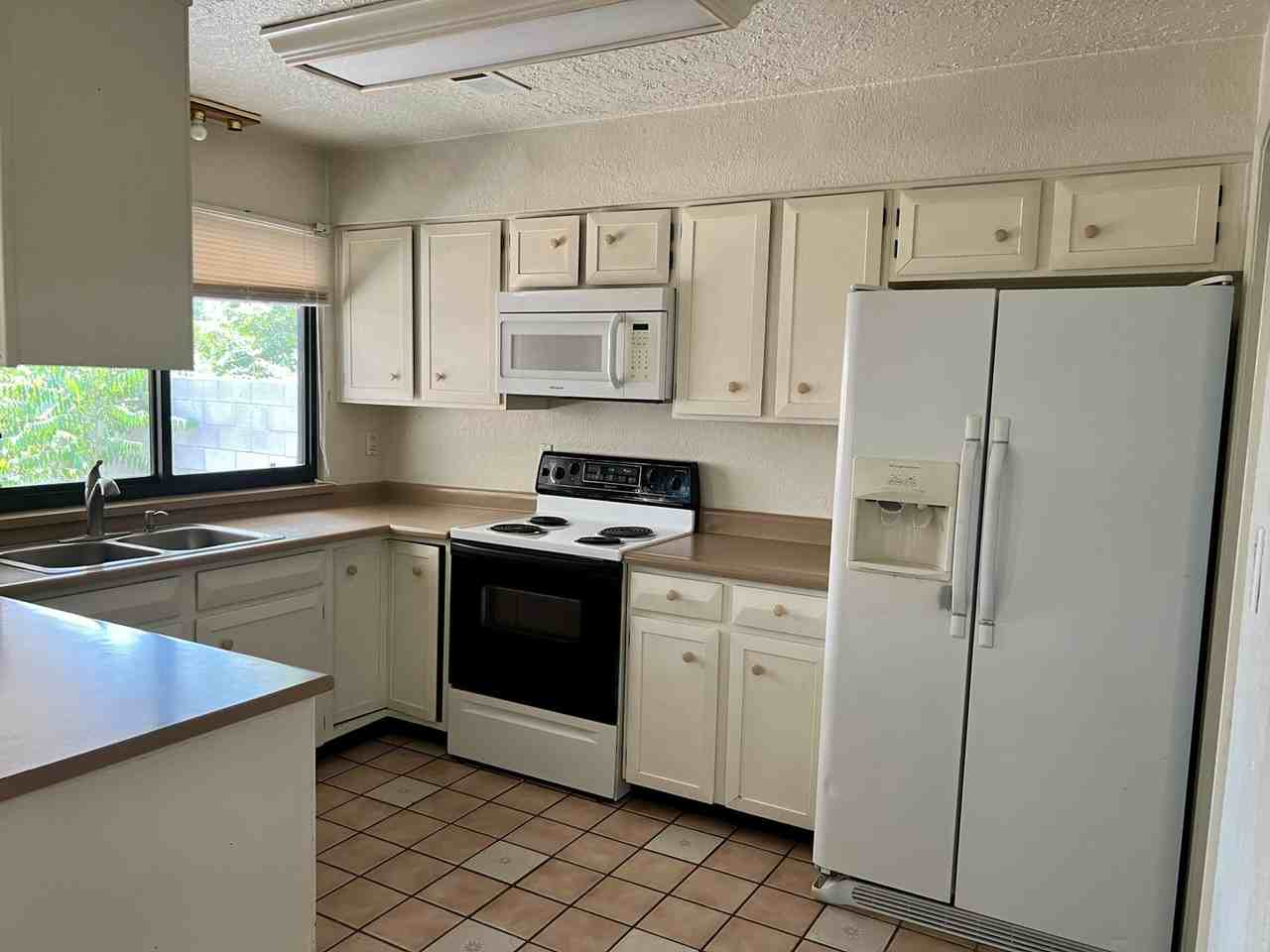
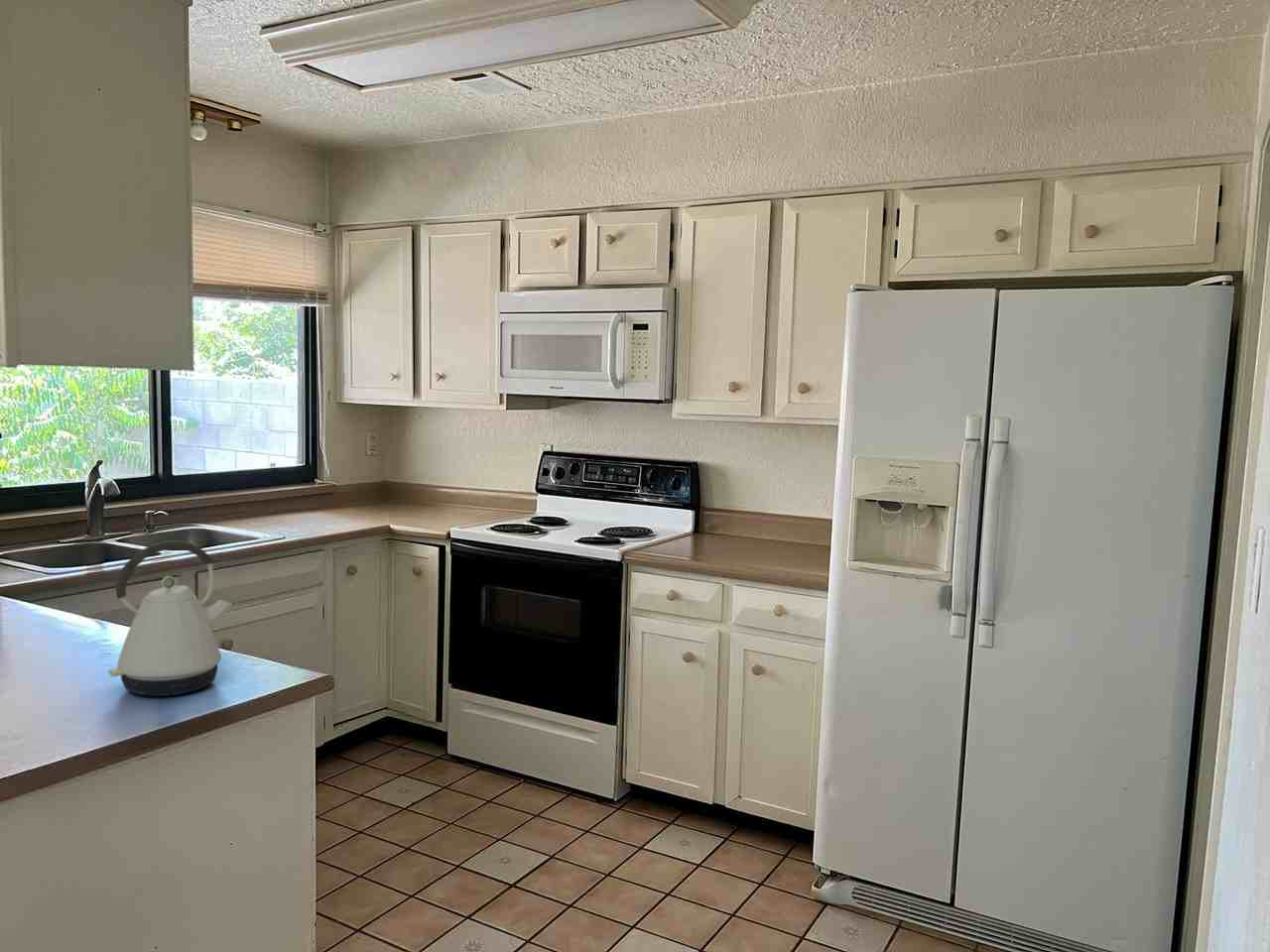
+ kettle (173, 613)
